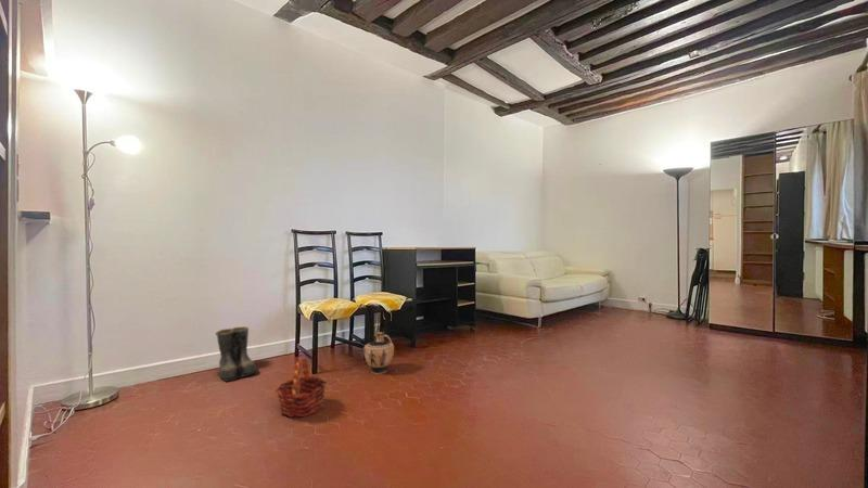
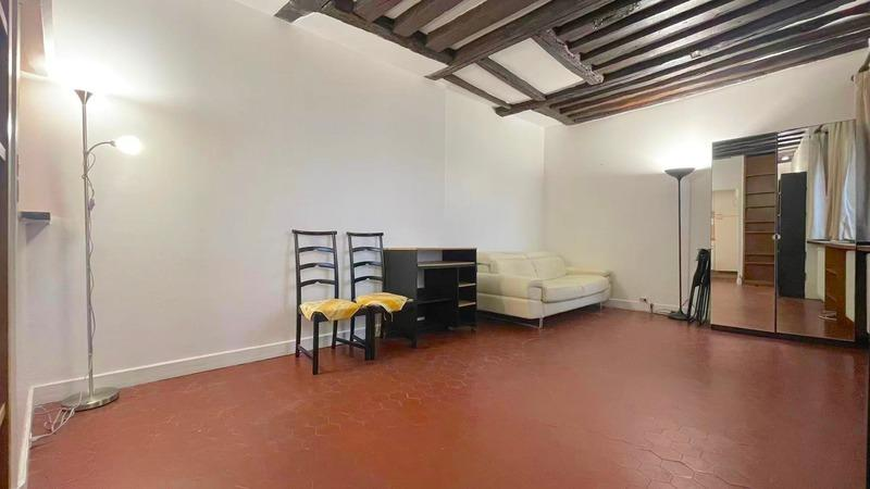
- boots (235, 351)
- basket (302, 383)
- ceramic jug (379, 351)
